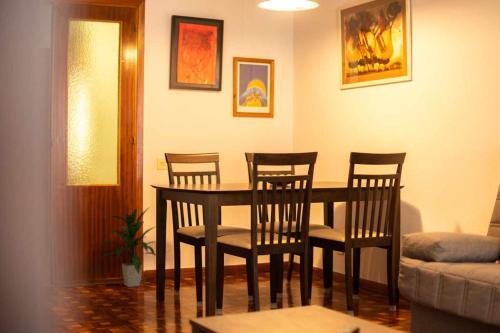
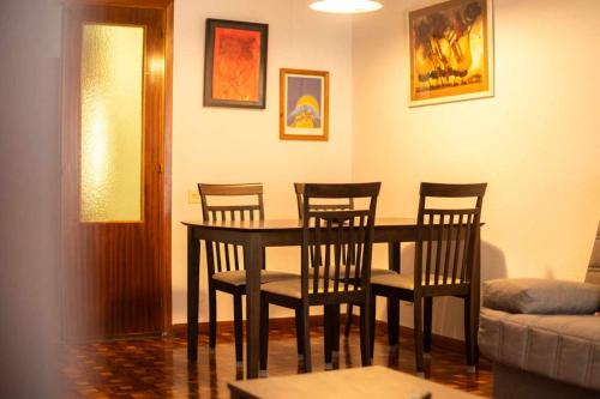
- indoor plant (131, 246)
